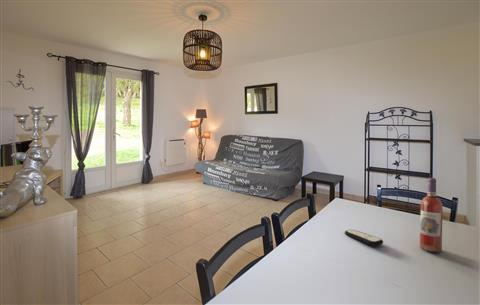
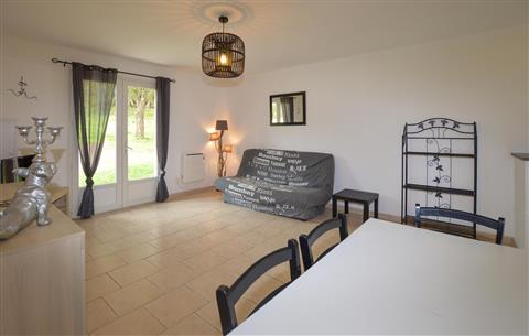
- wine bottle (431, 214)
- remote control (362, 236)
